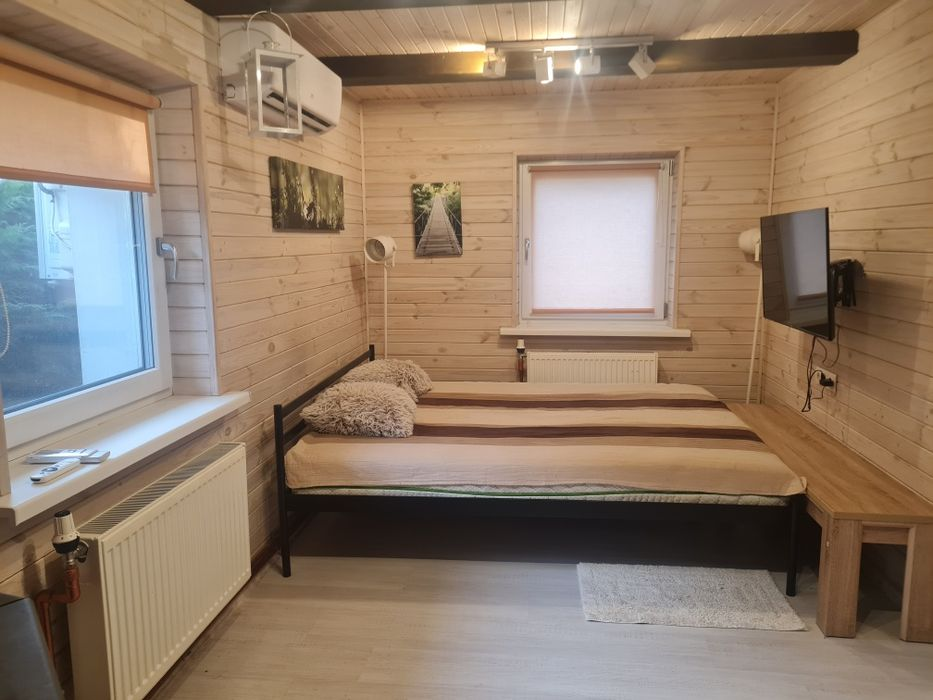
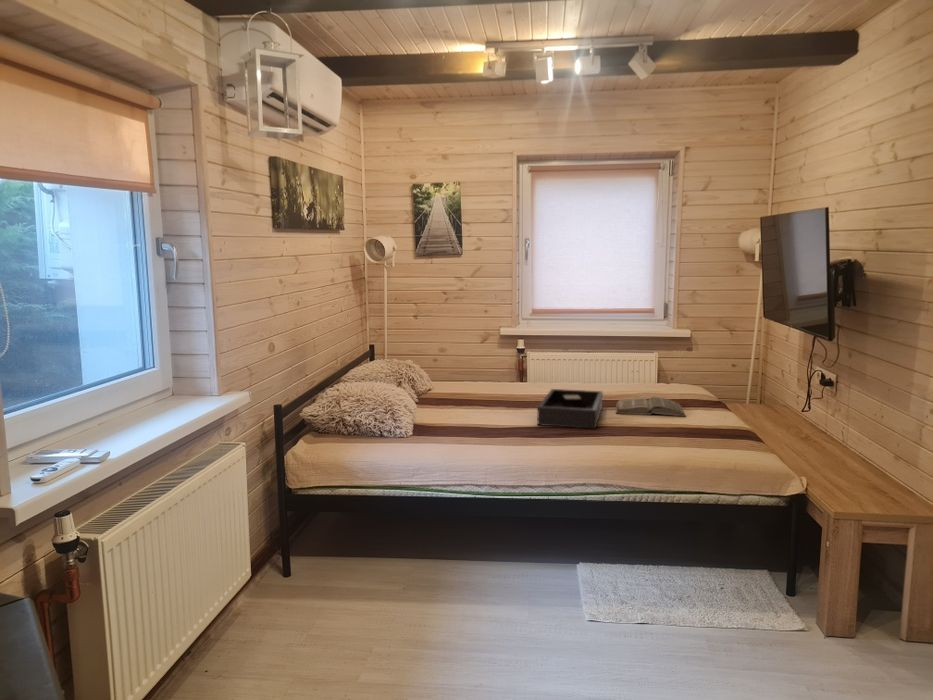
+ tray (572, 406)
+ book (649, 405)
